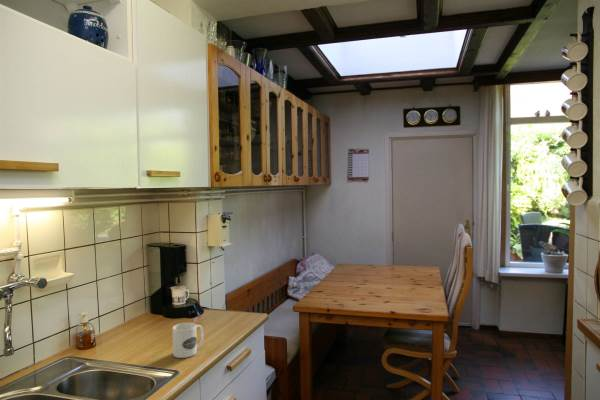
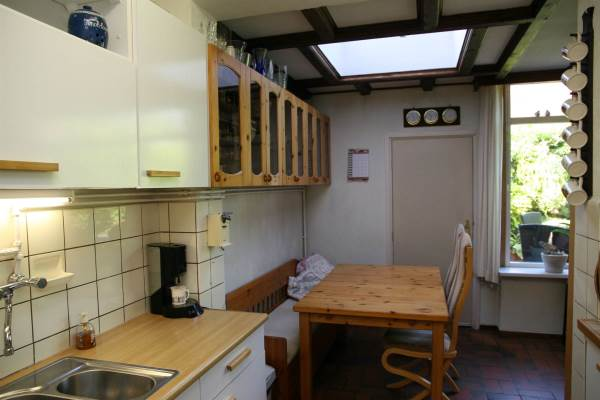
- mug (189, 338)
